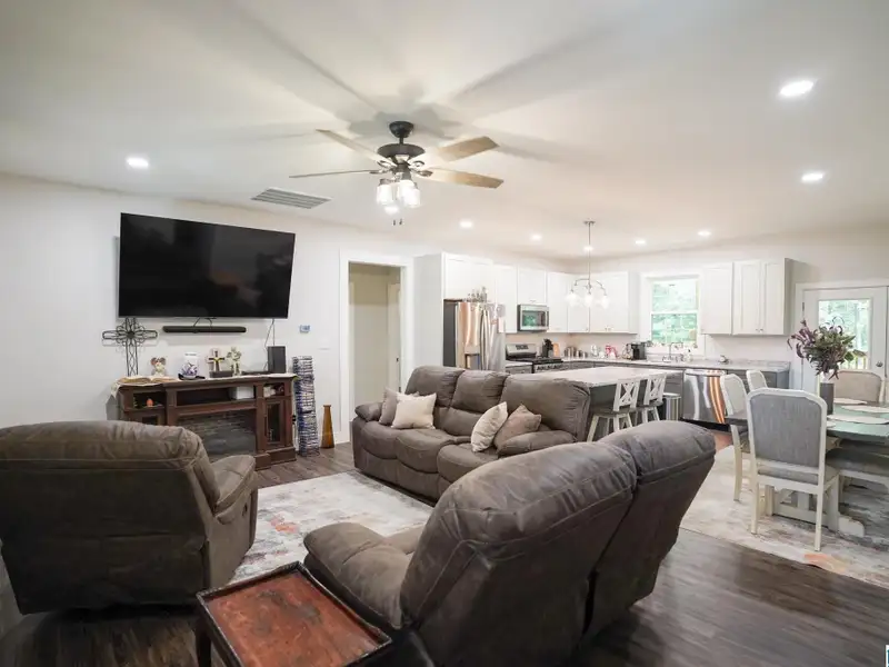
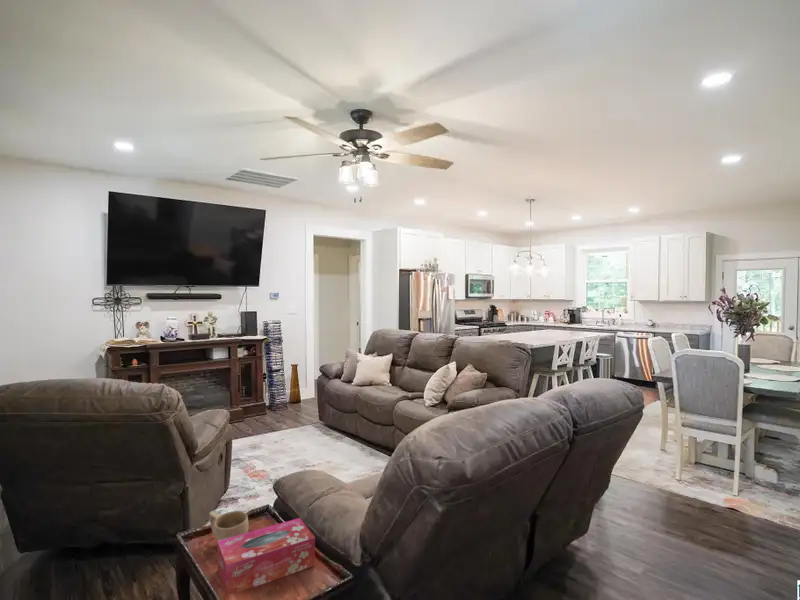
+ cup (227, 529)
+ tissue box (266, 553)
